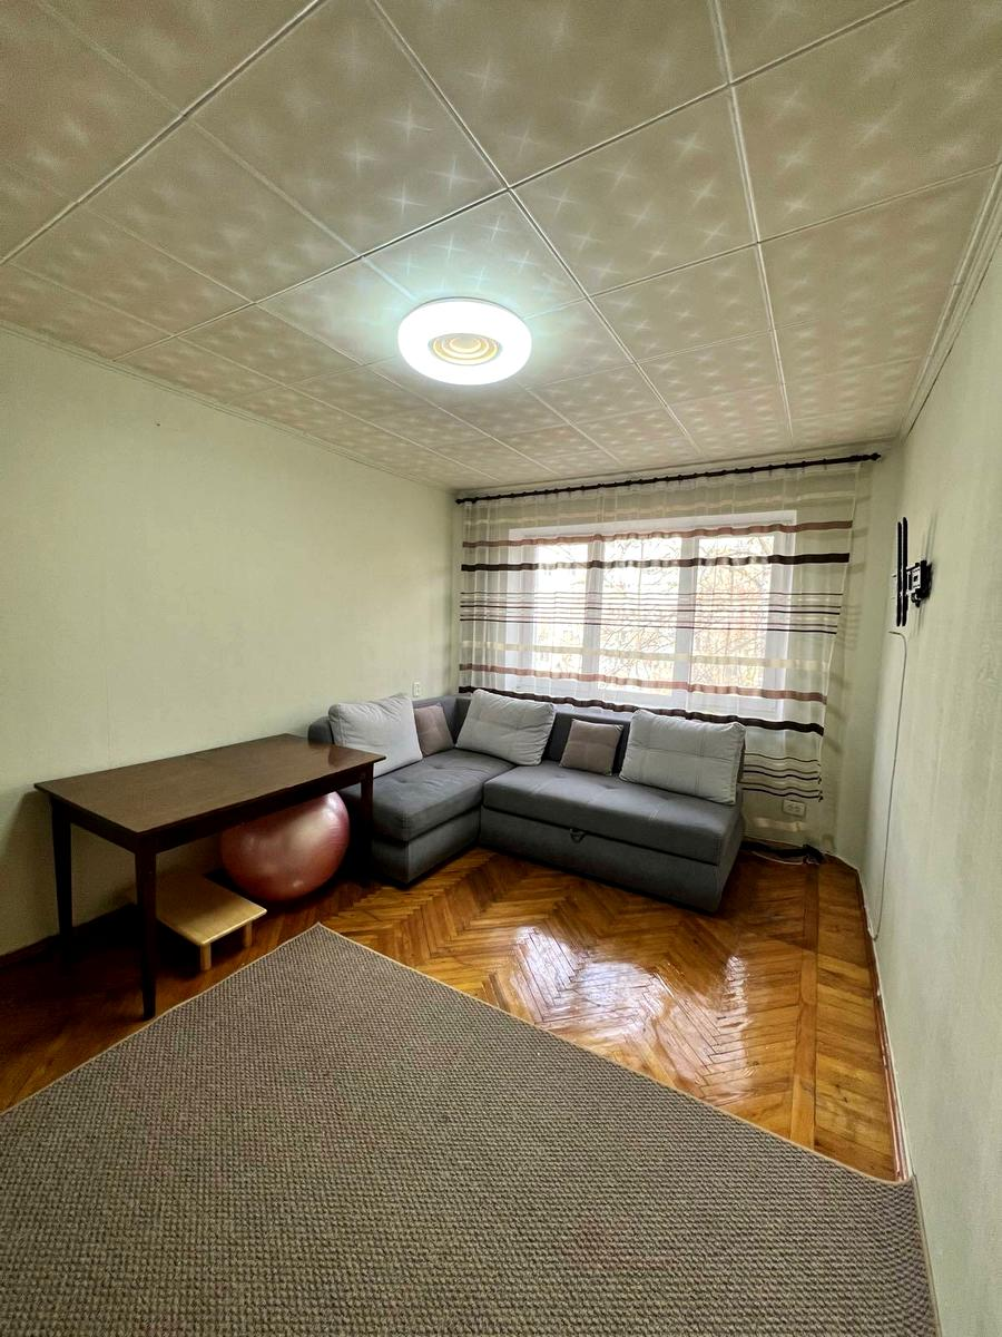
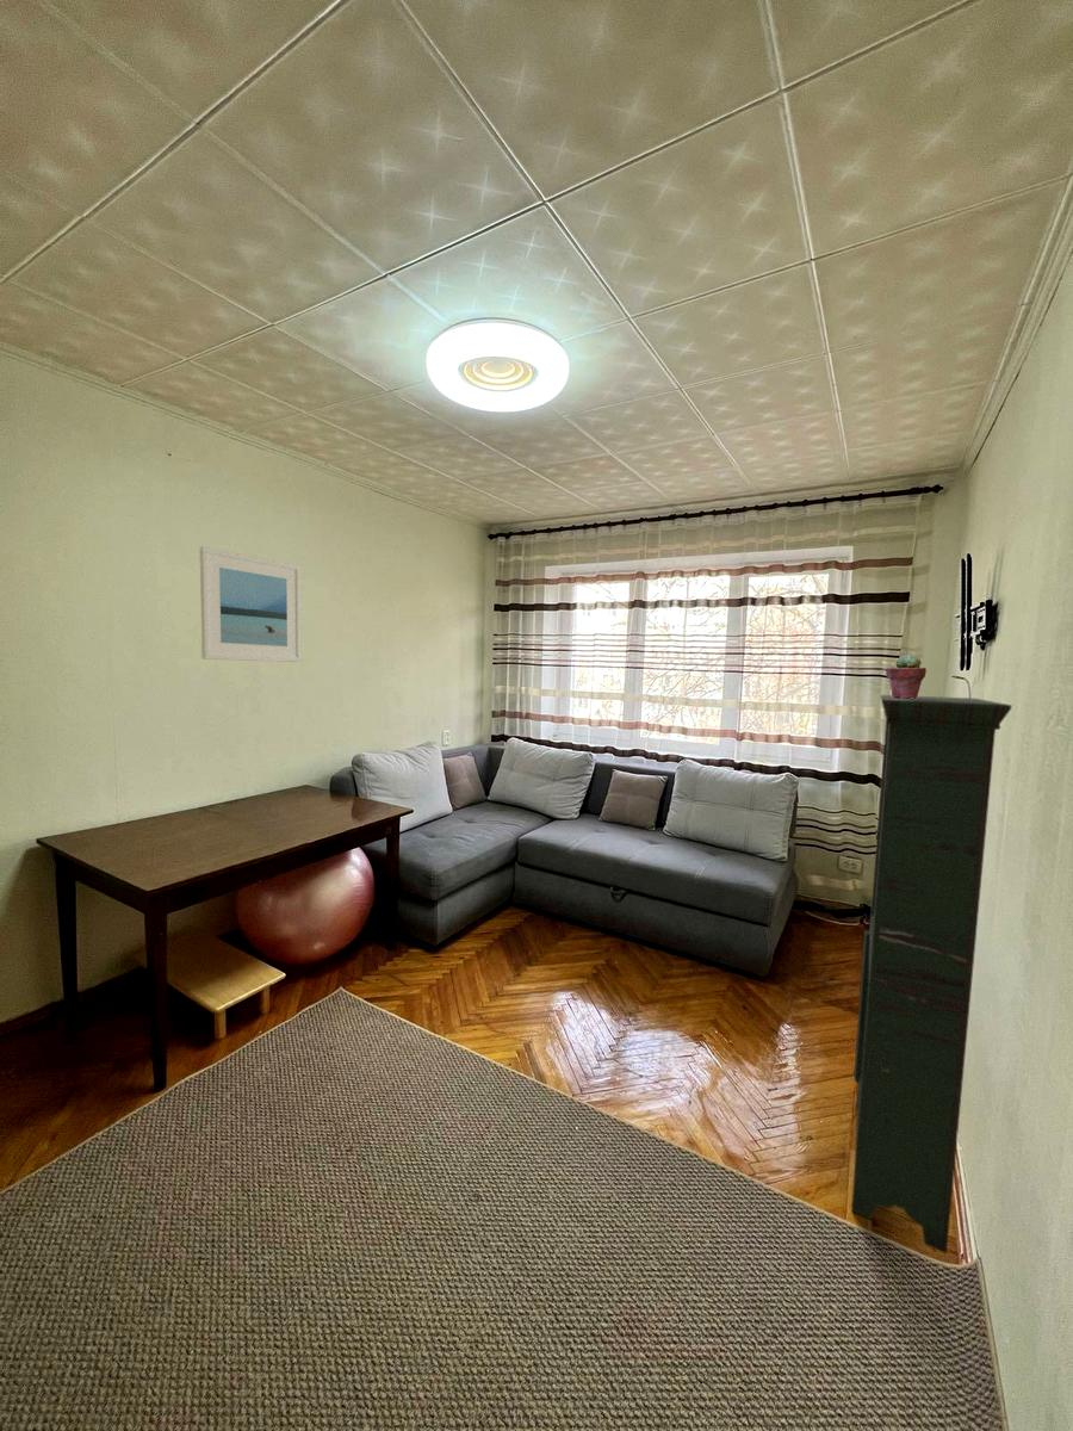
+ cabinet (913, 940)
+ potted succulent (905, 675)
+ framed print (254, 608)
